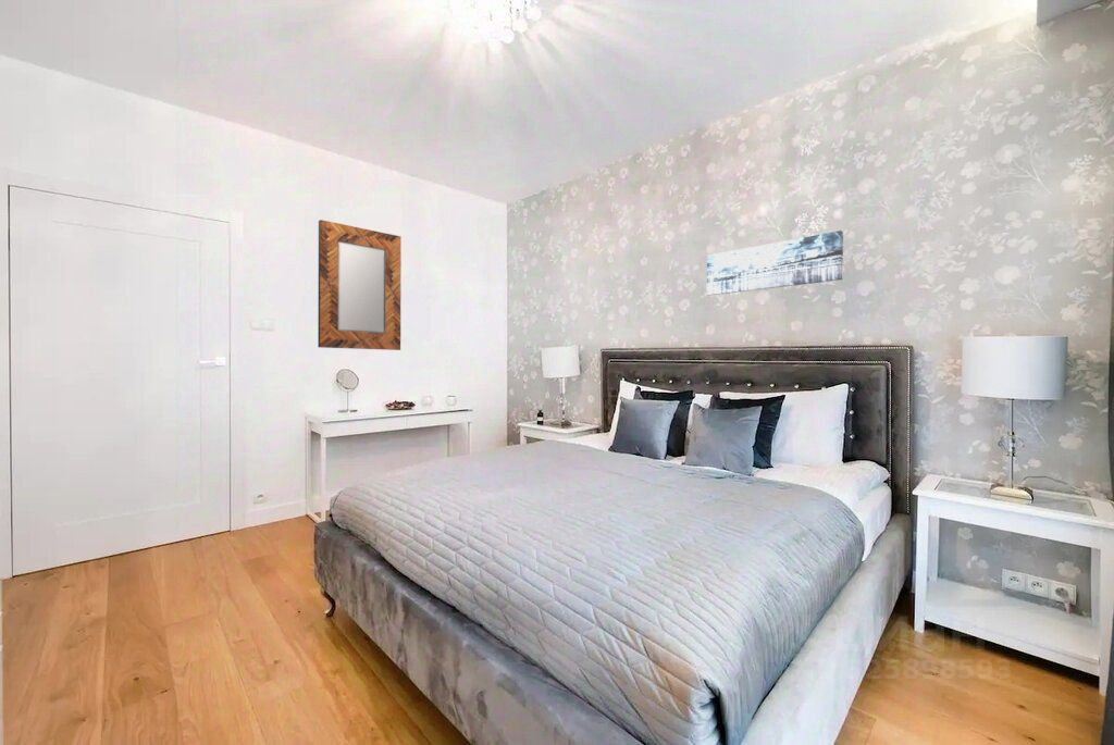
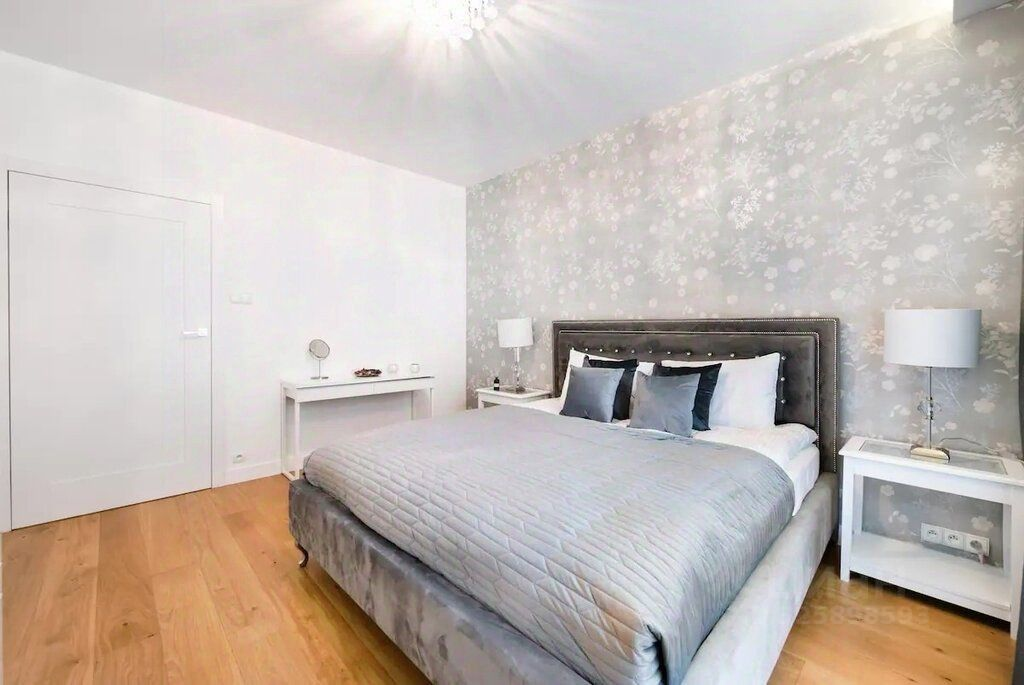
- wall art (768, 265)
- home mirror (361, 288)
